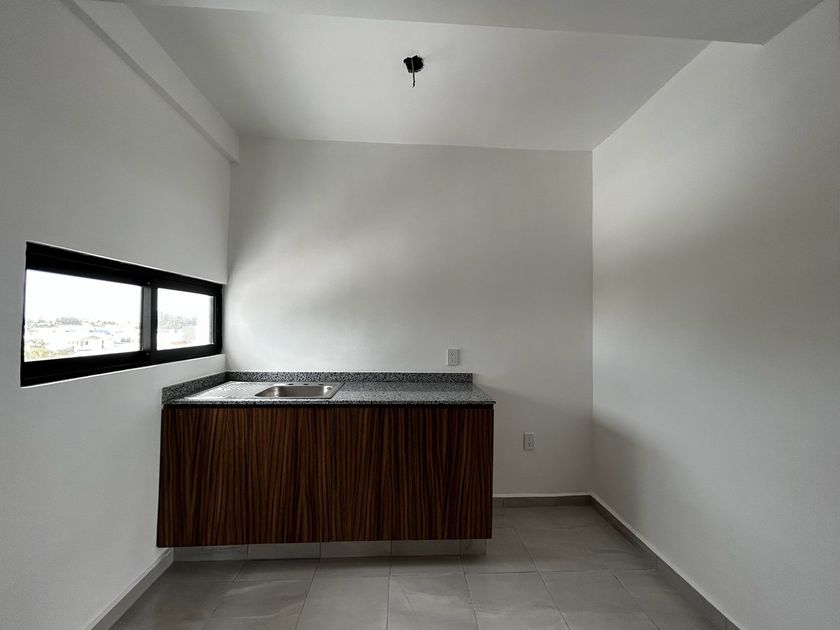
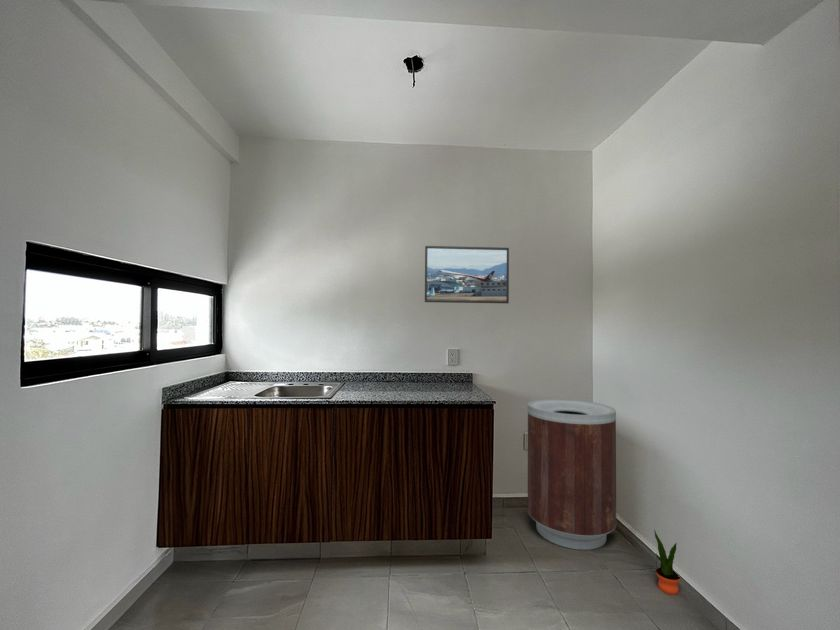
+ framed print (467, 274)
+ trash can (570, 468)
+ potted plant (663, 561)
